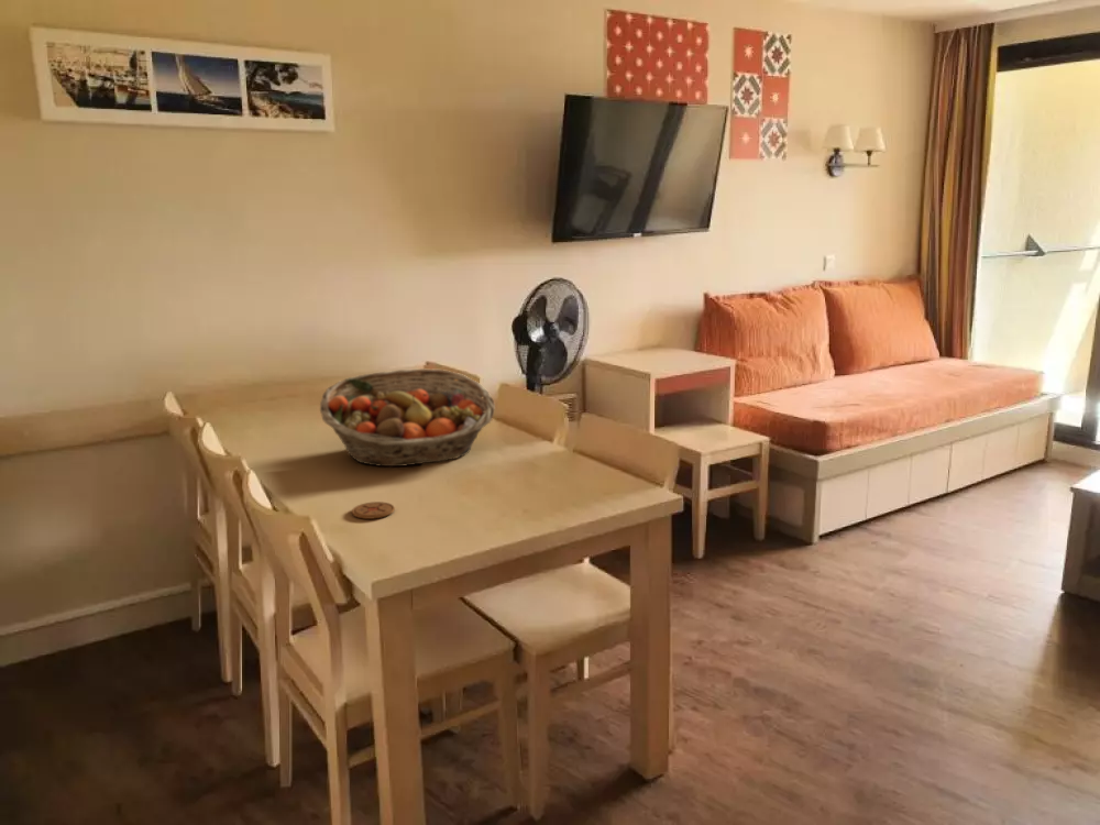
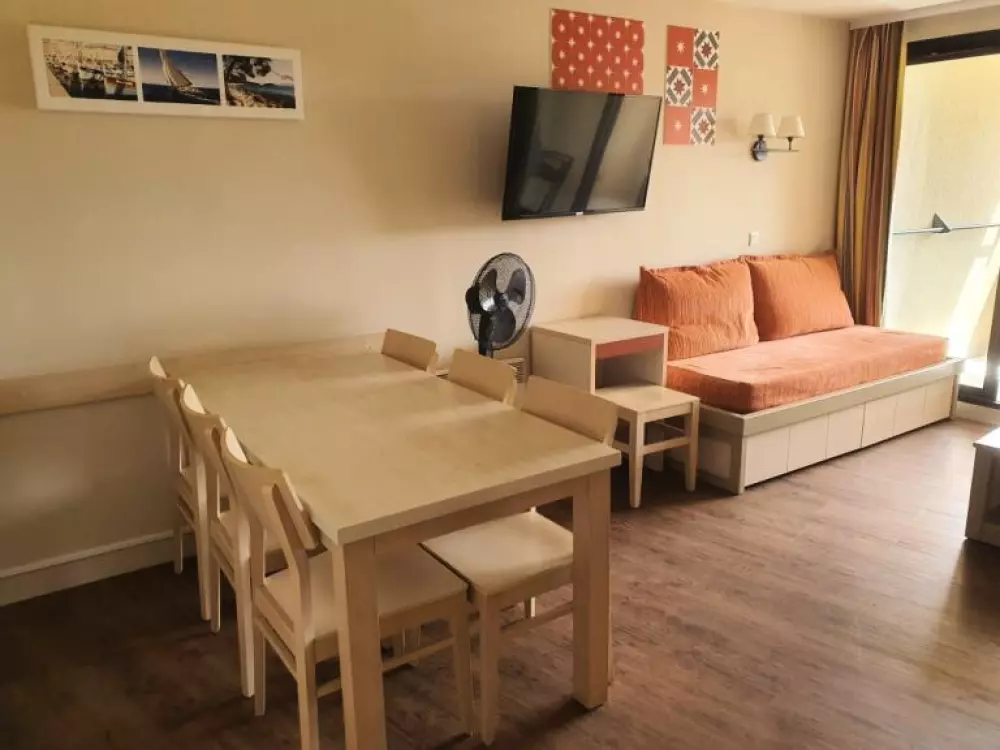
- coaster (373, 509)
- fruit basket (408, 416)
